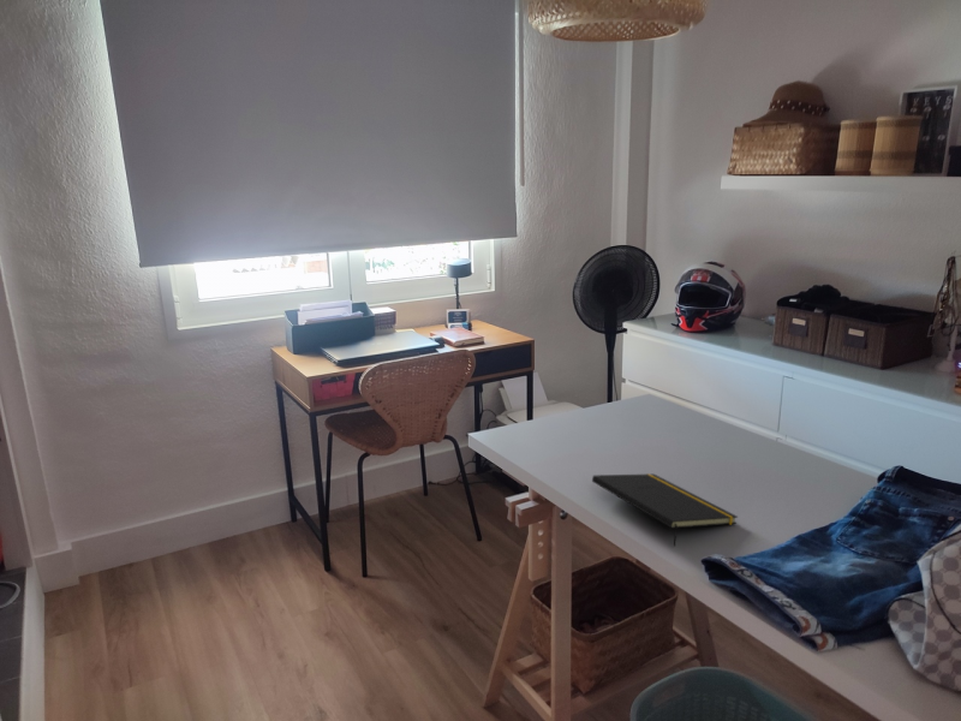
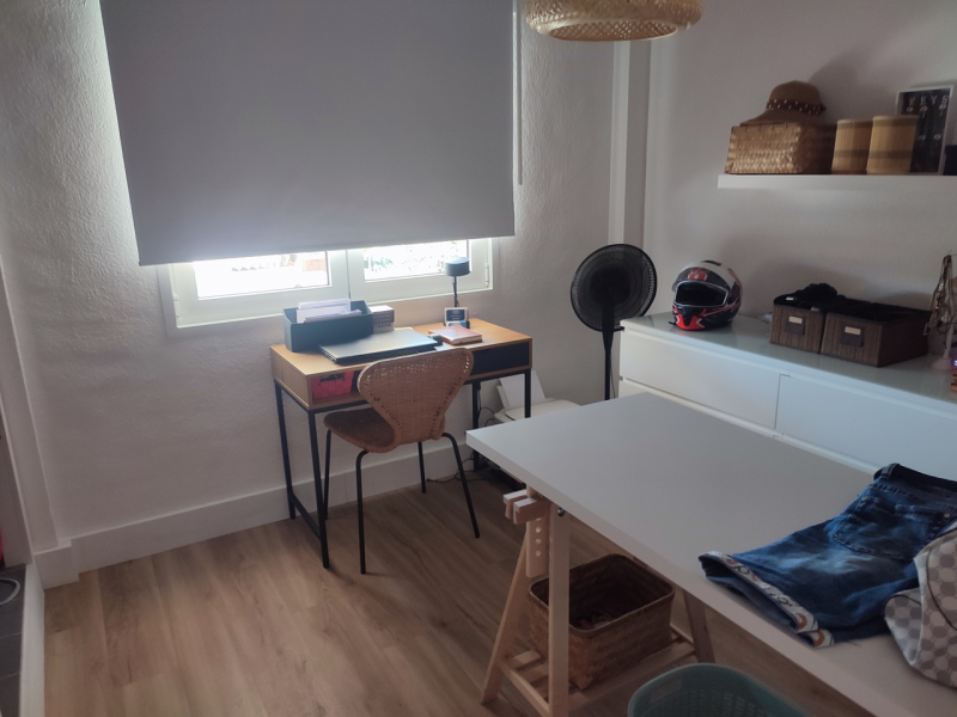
- notepad (661, 497)
